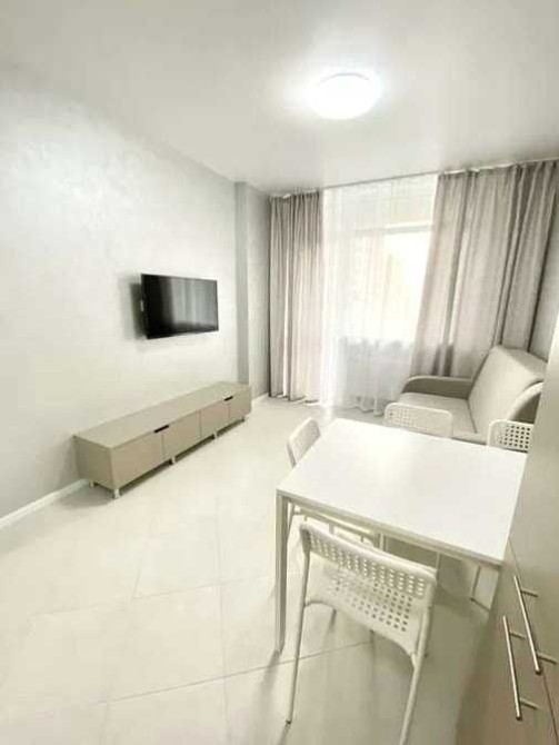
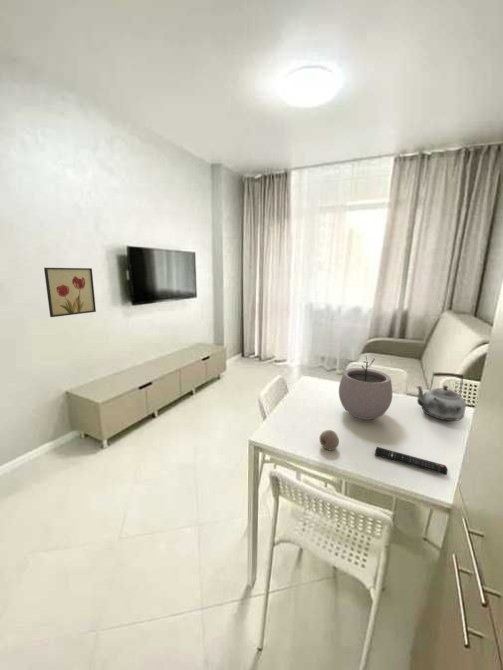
+ remote control (409, 460)
+ fruit (329, 439)
+ wall art (71, 291)
+ plant pot (365, 386)
+ kettle (439, 393)
